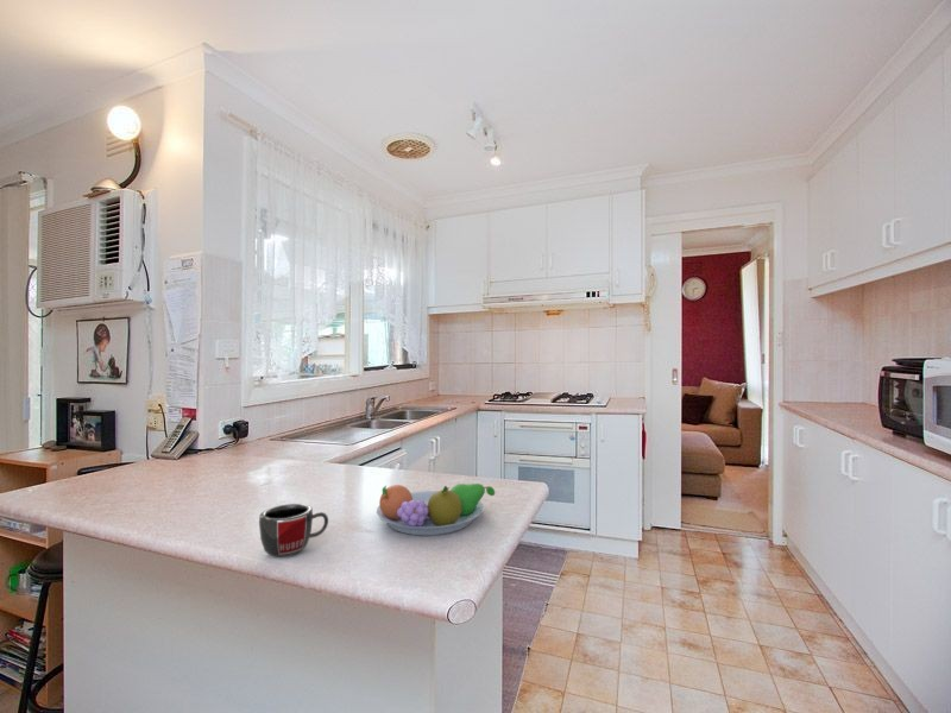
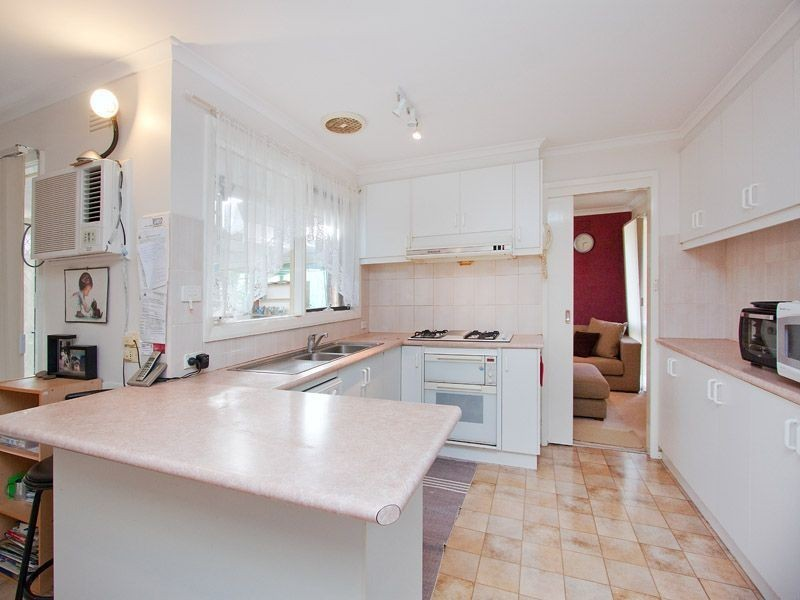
- fruit bowl (434, 497)
- mug (295, 528)
